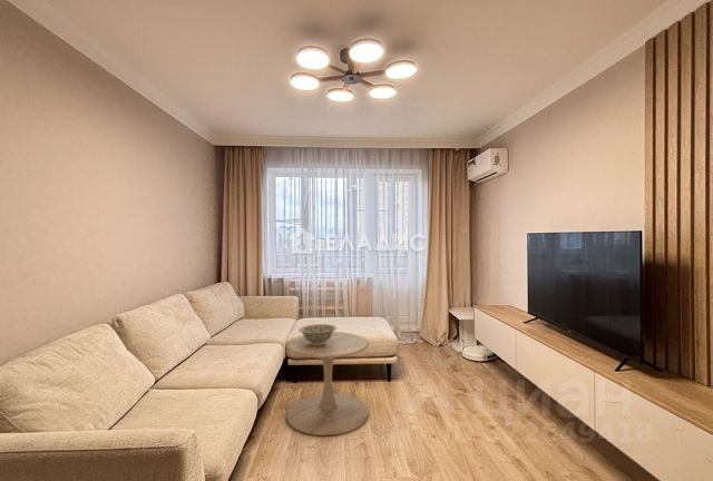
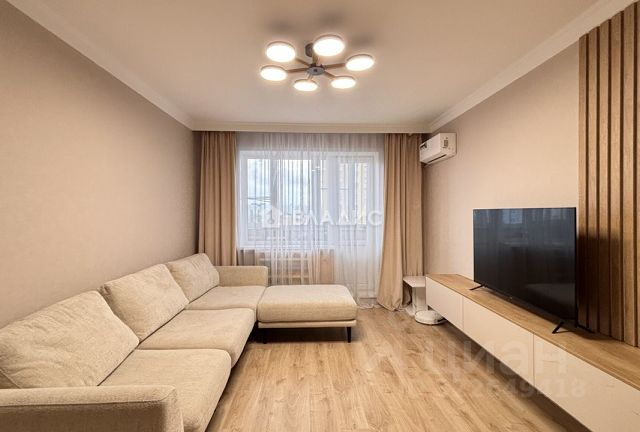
- side table (328, 377)
- decorative bowl (318, 333)
